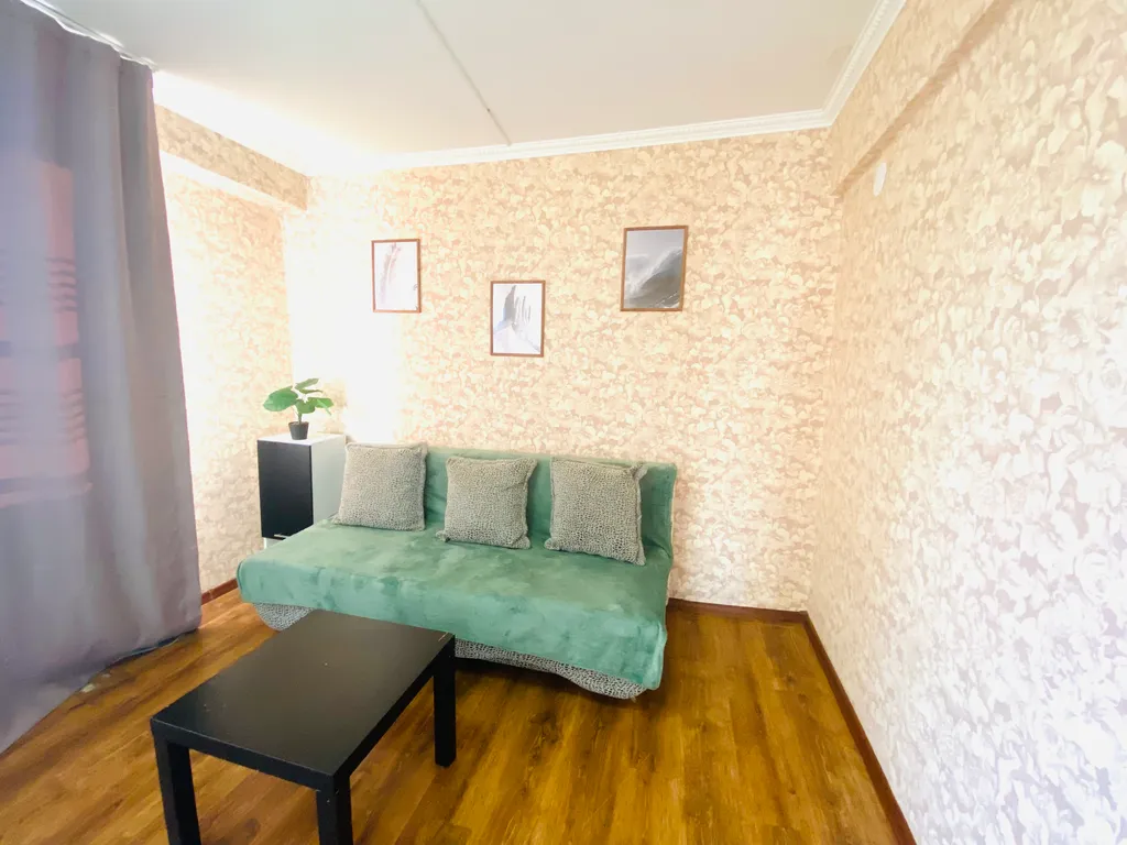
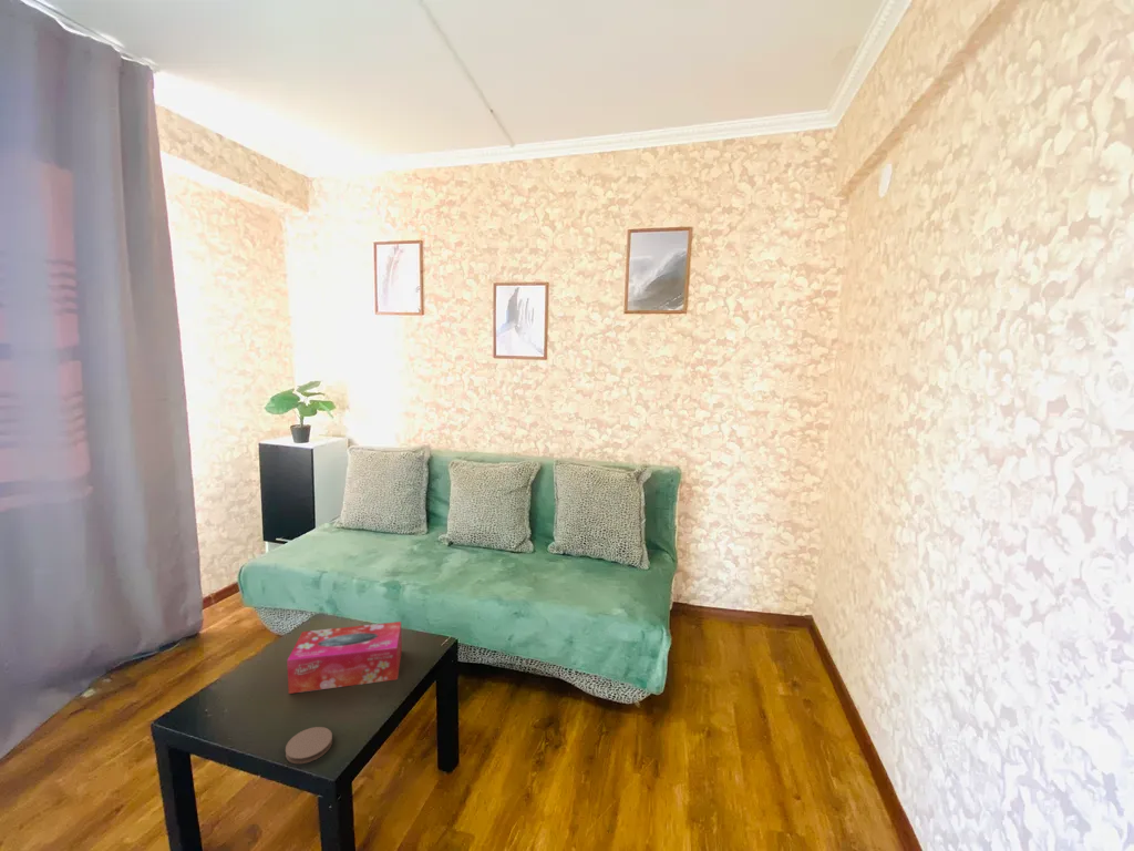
+ coaster (309, 744)
+ tissue box (349, 655)
